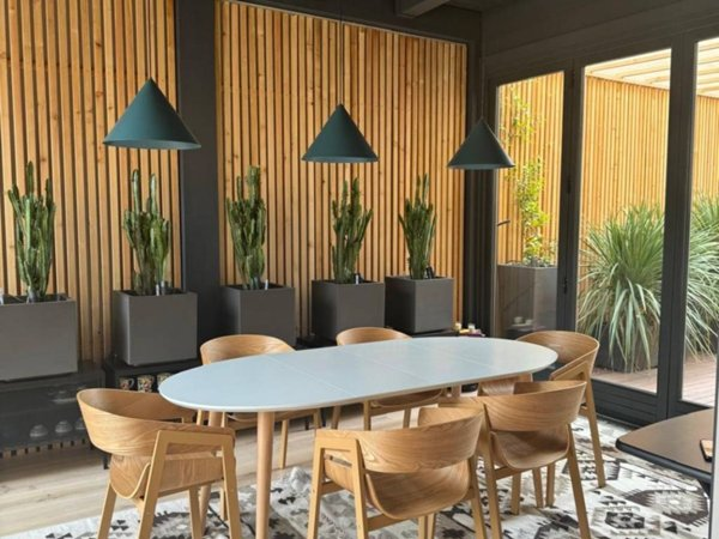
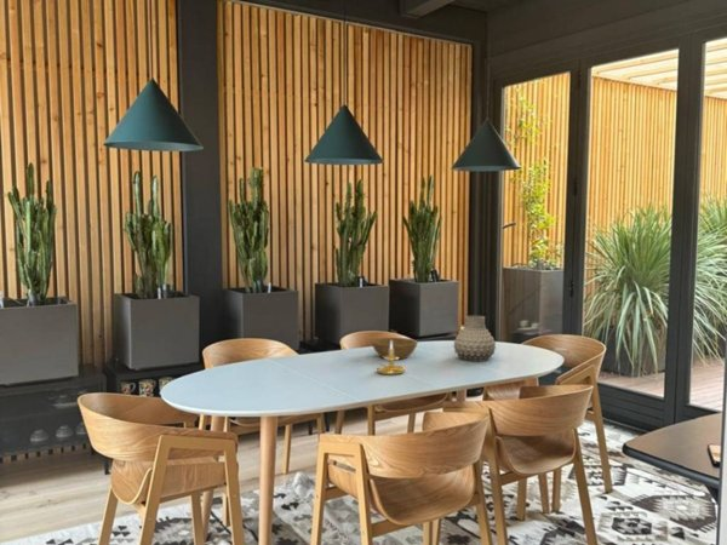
+ candle holder (389, 356)
+ bowl (394, 349)
+ vase (474, 337)
